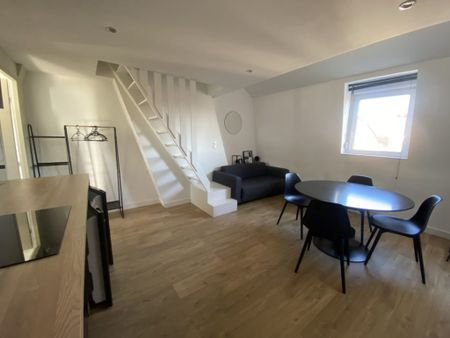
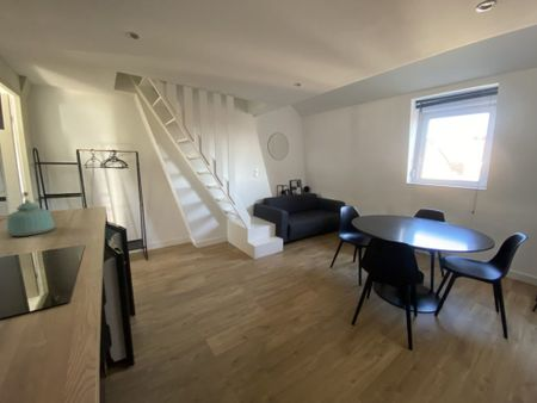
+ kettle (29, 211)
